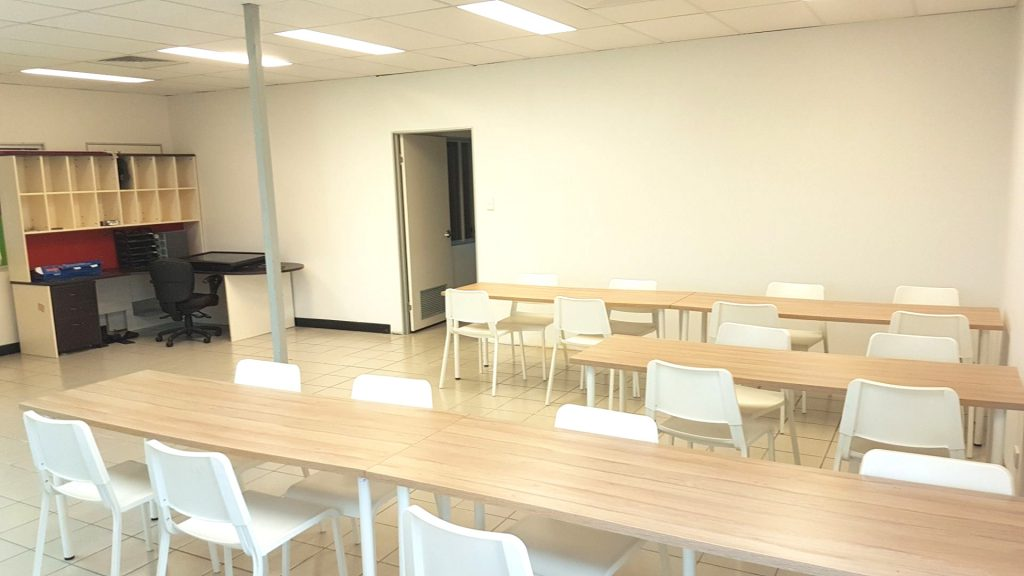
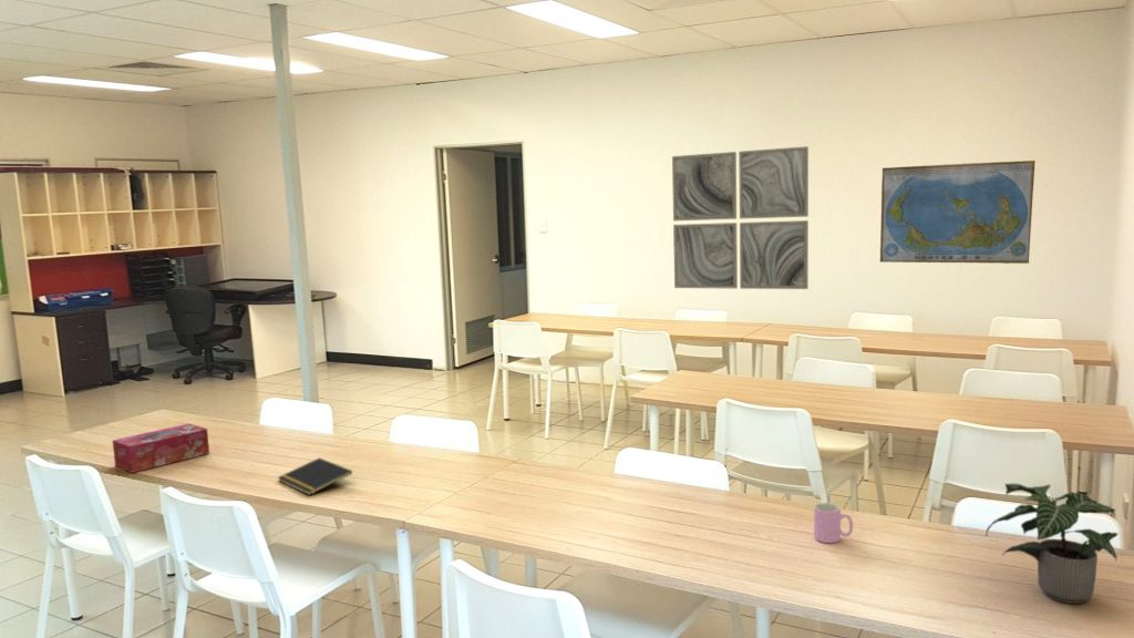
+ world map (953, 214)
+ notepad (315, 475)
+ potted plant (1052, 542)
+ tissue box (162, 446)
+ cup (833, 523)
+ wall art (740, 218)
